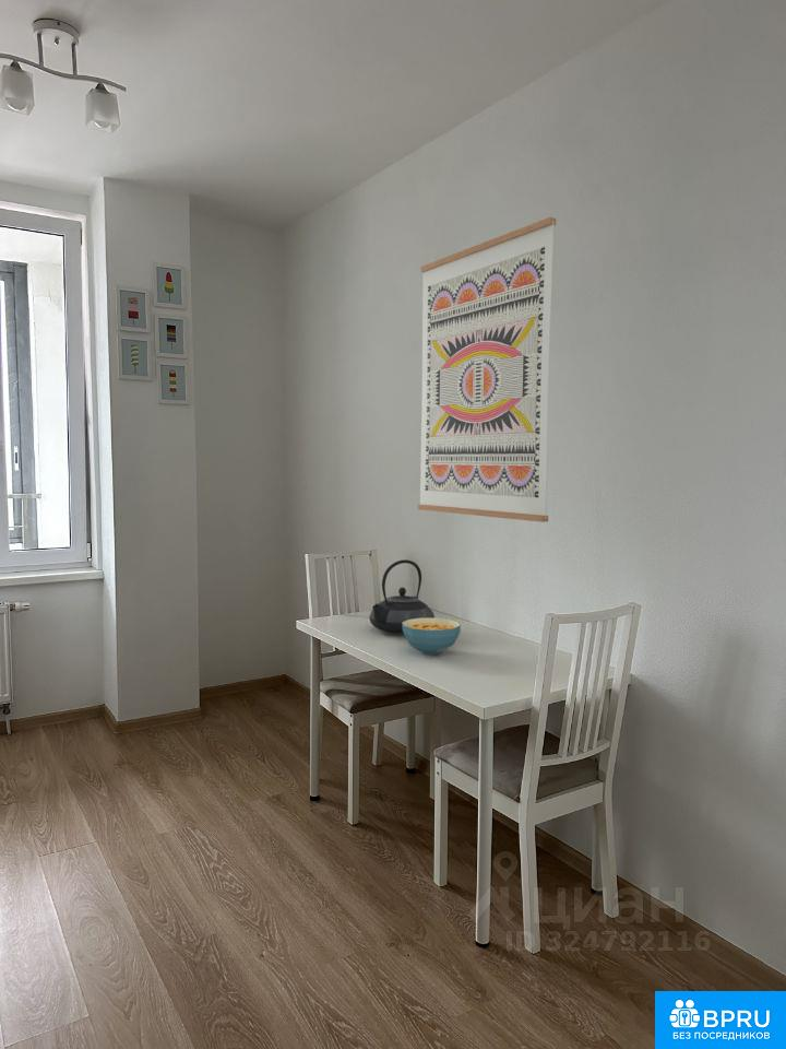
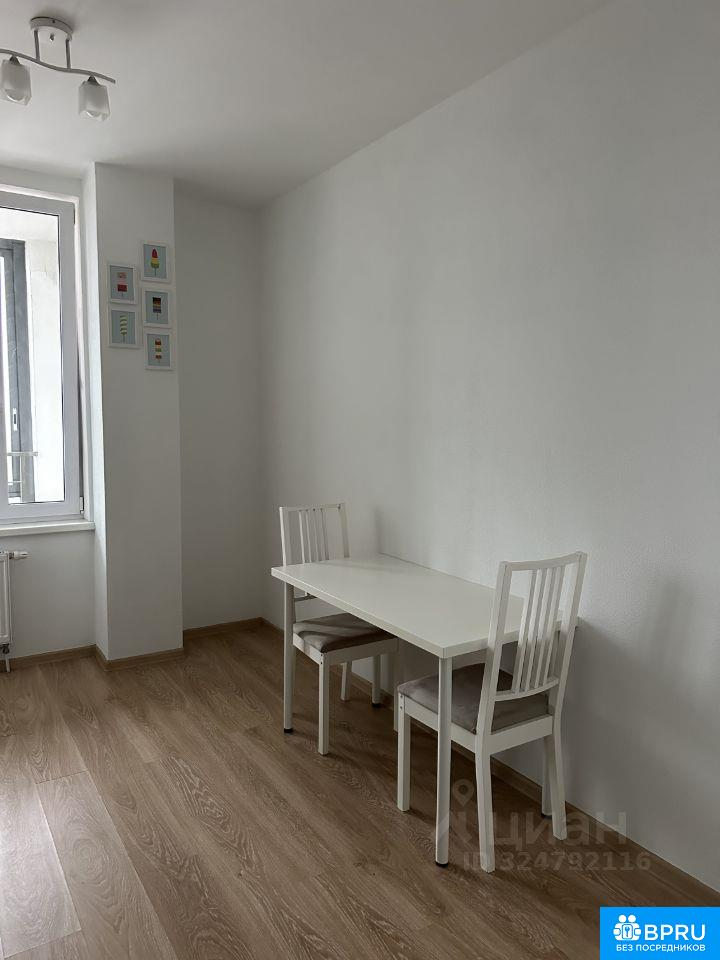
- teapot (398, 596)
- wall art (478, 381)
- cereal bowl (430, 637)
